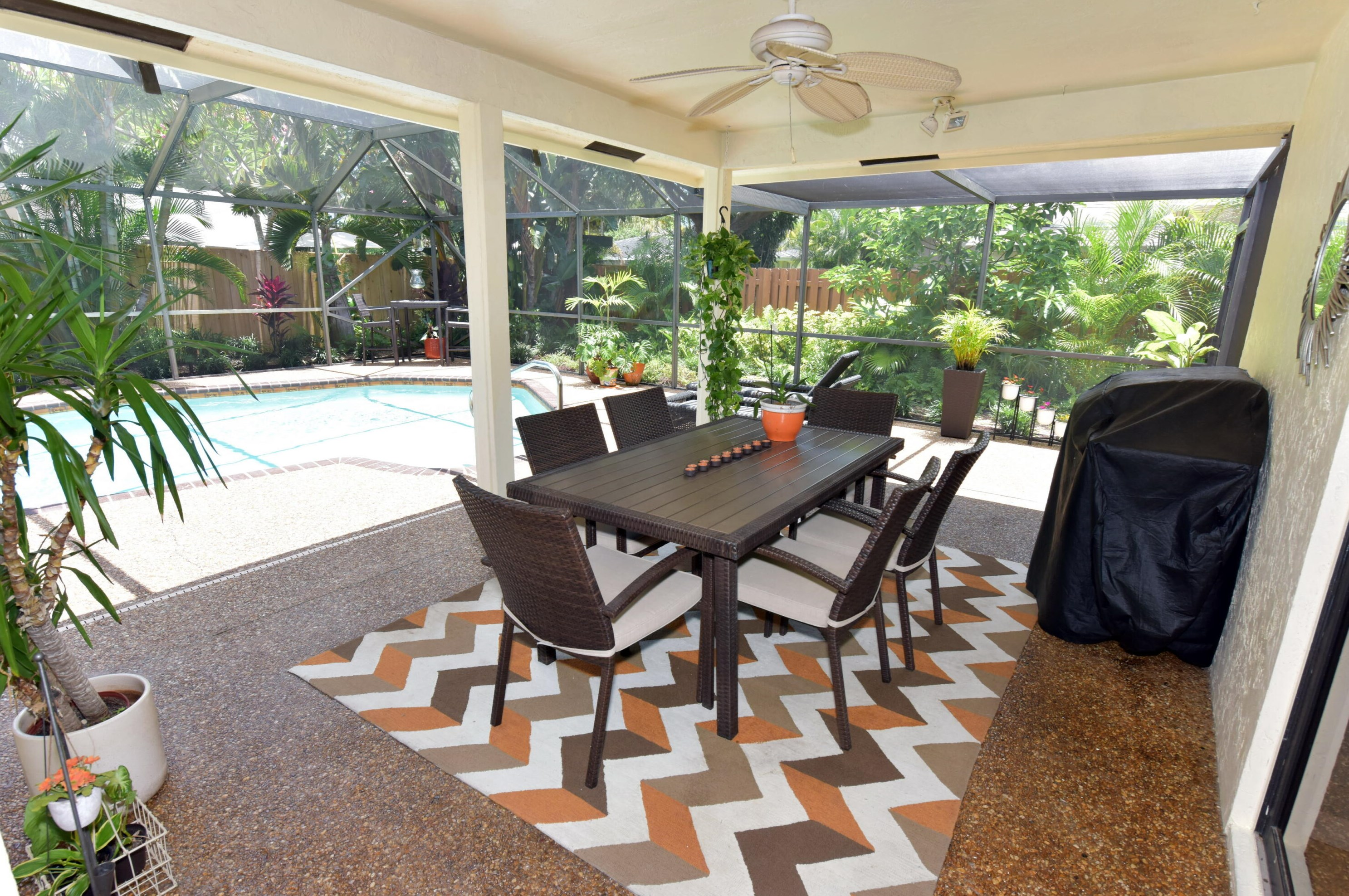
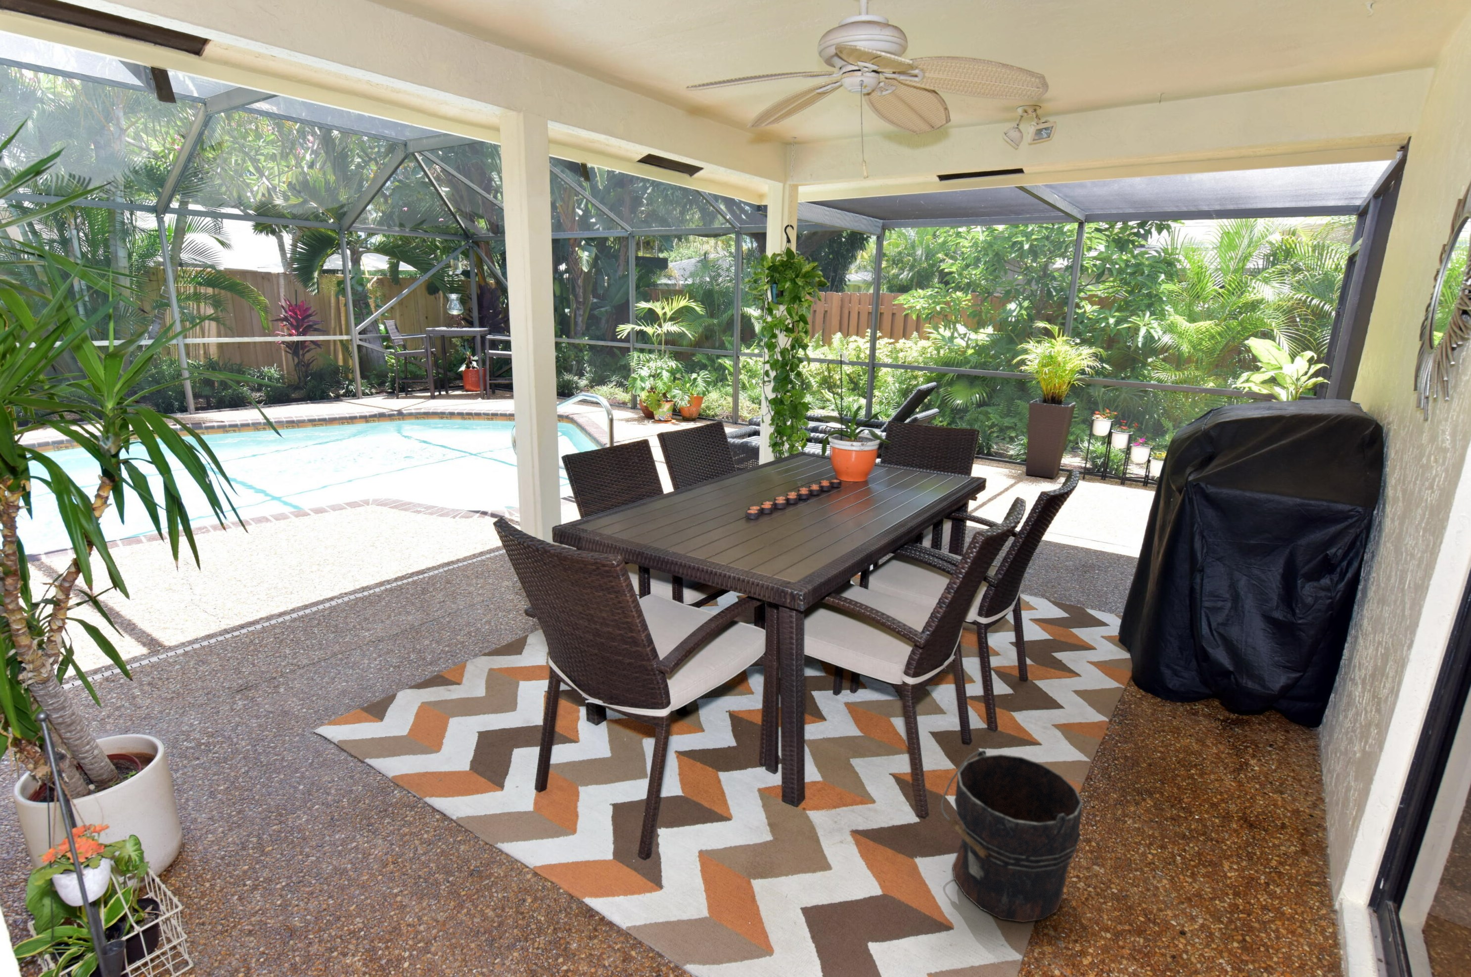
+ bucket (1012, 832)
